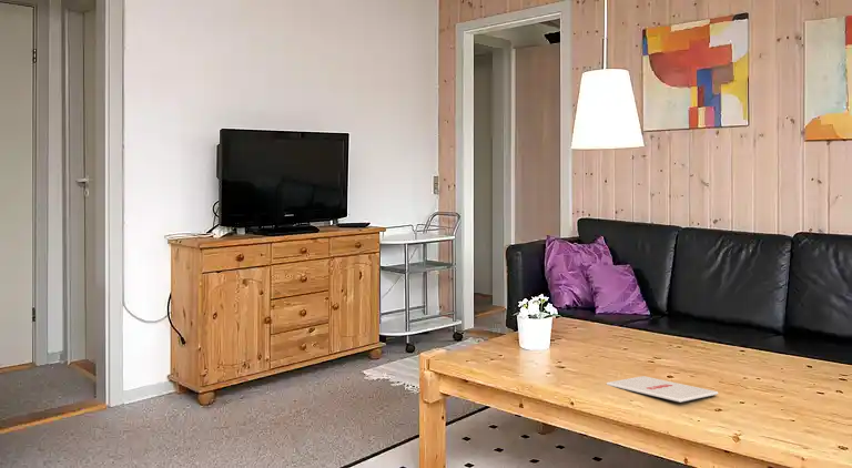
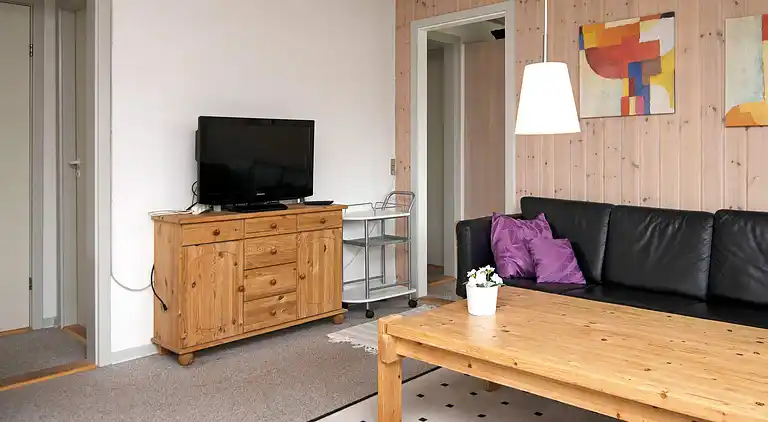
- magazine (660, 388)
